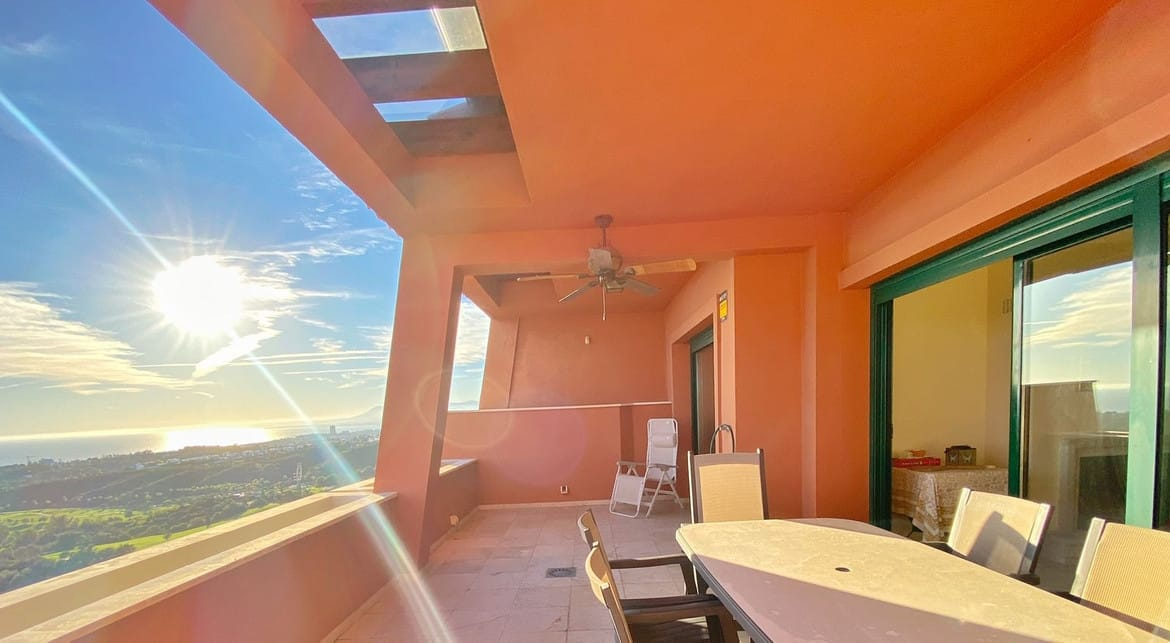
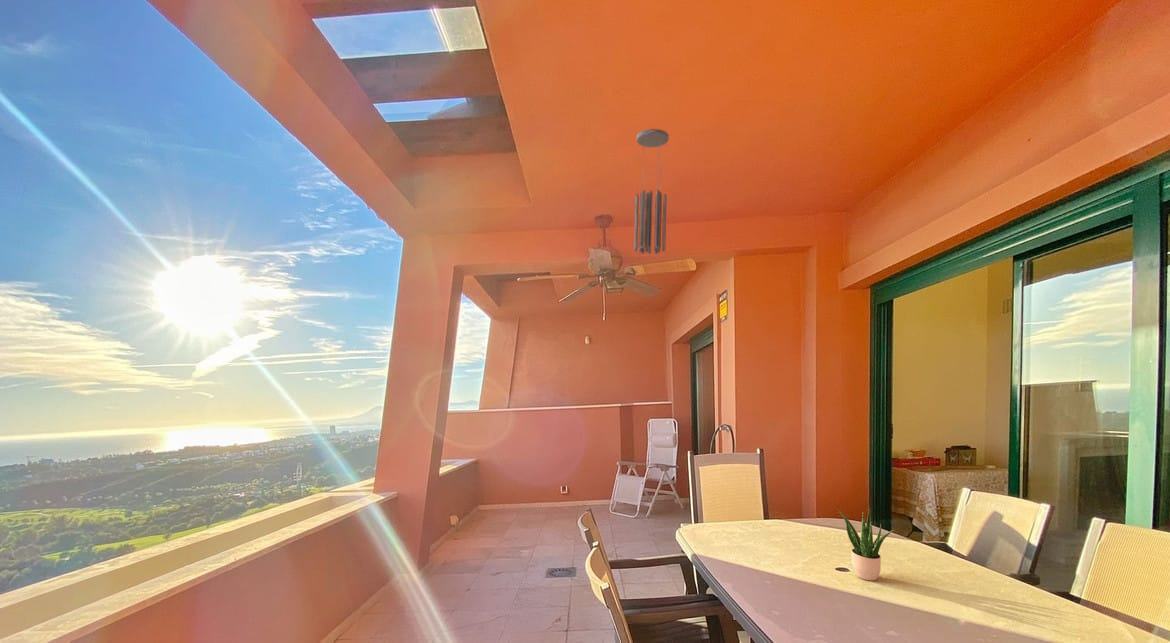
+ potted plant (864, 540)
+ wind chime (651, 193)
